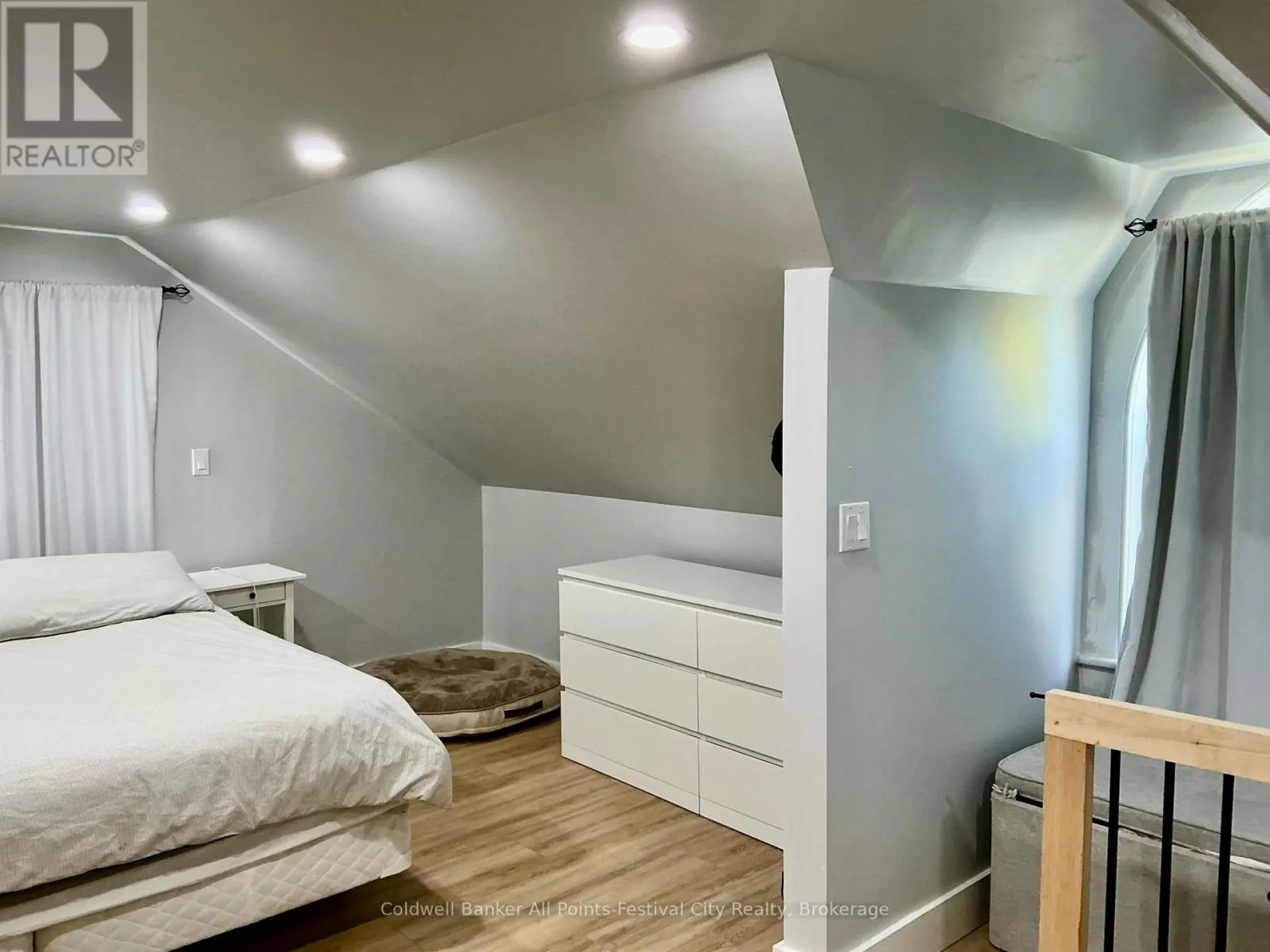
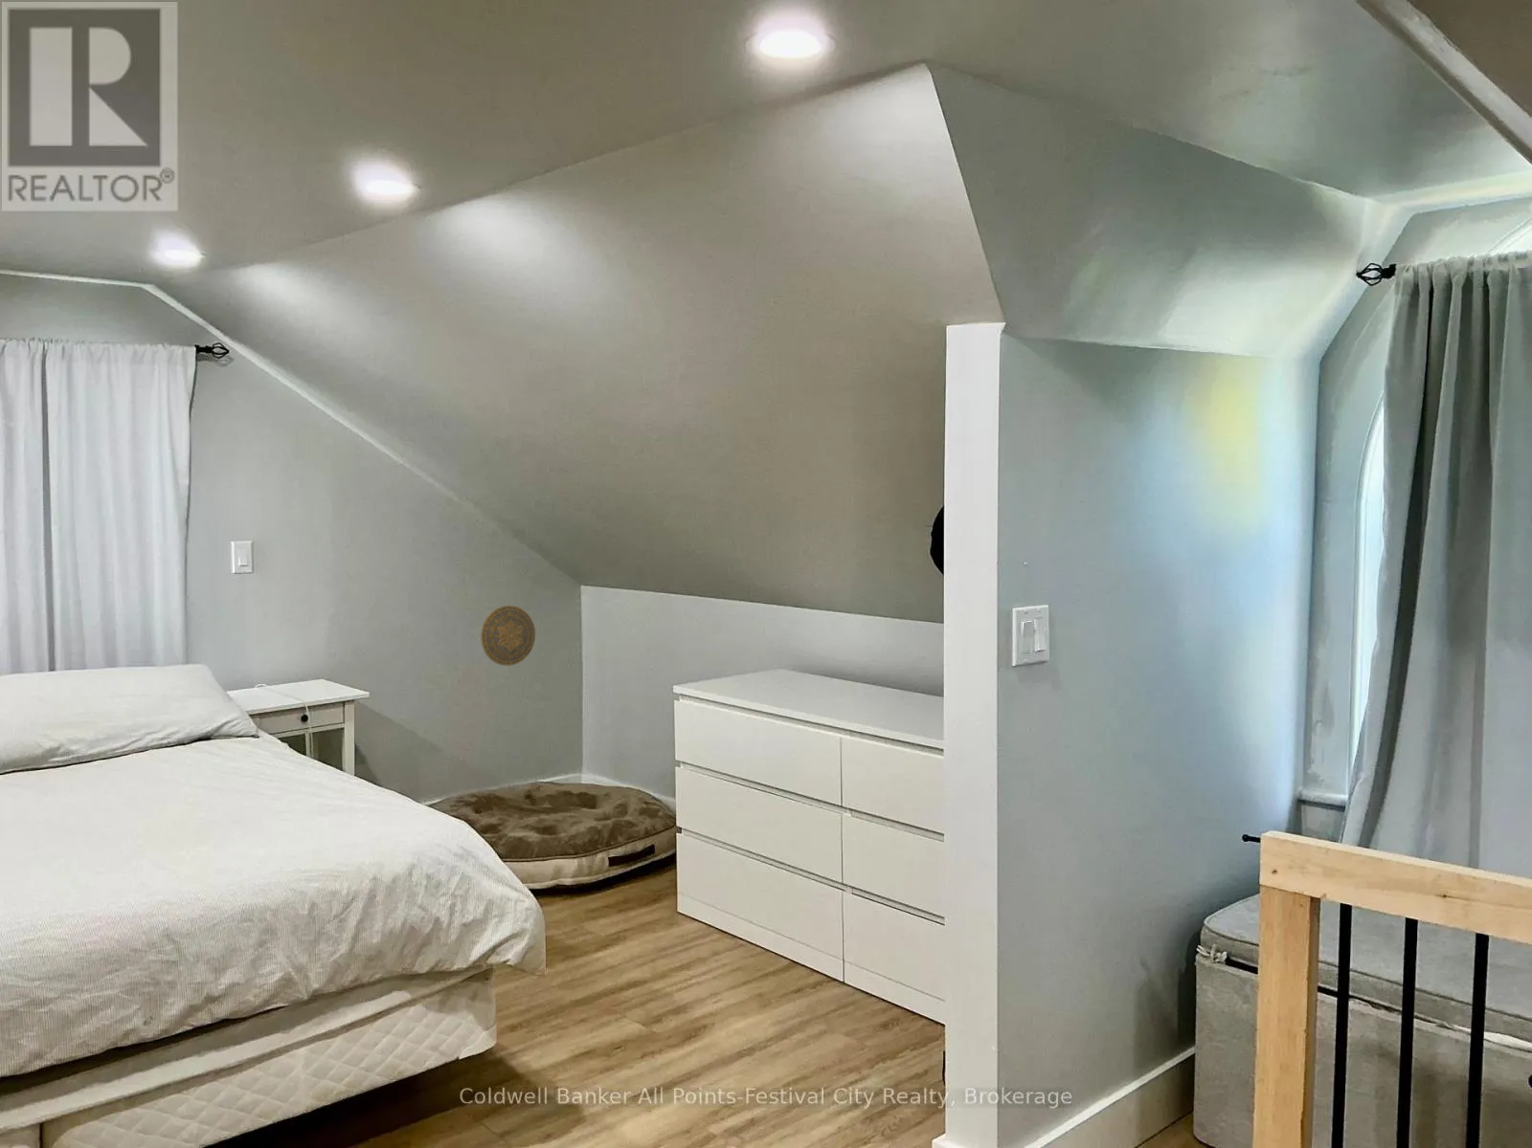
+ decorative plate (509, 636)
